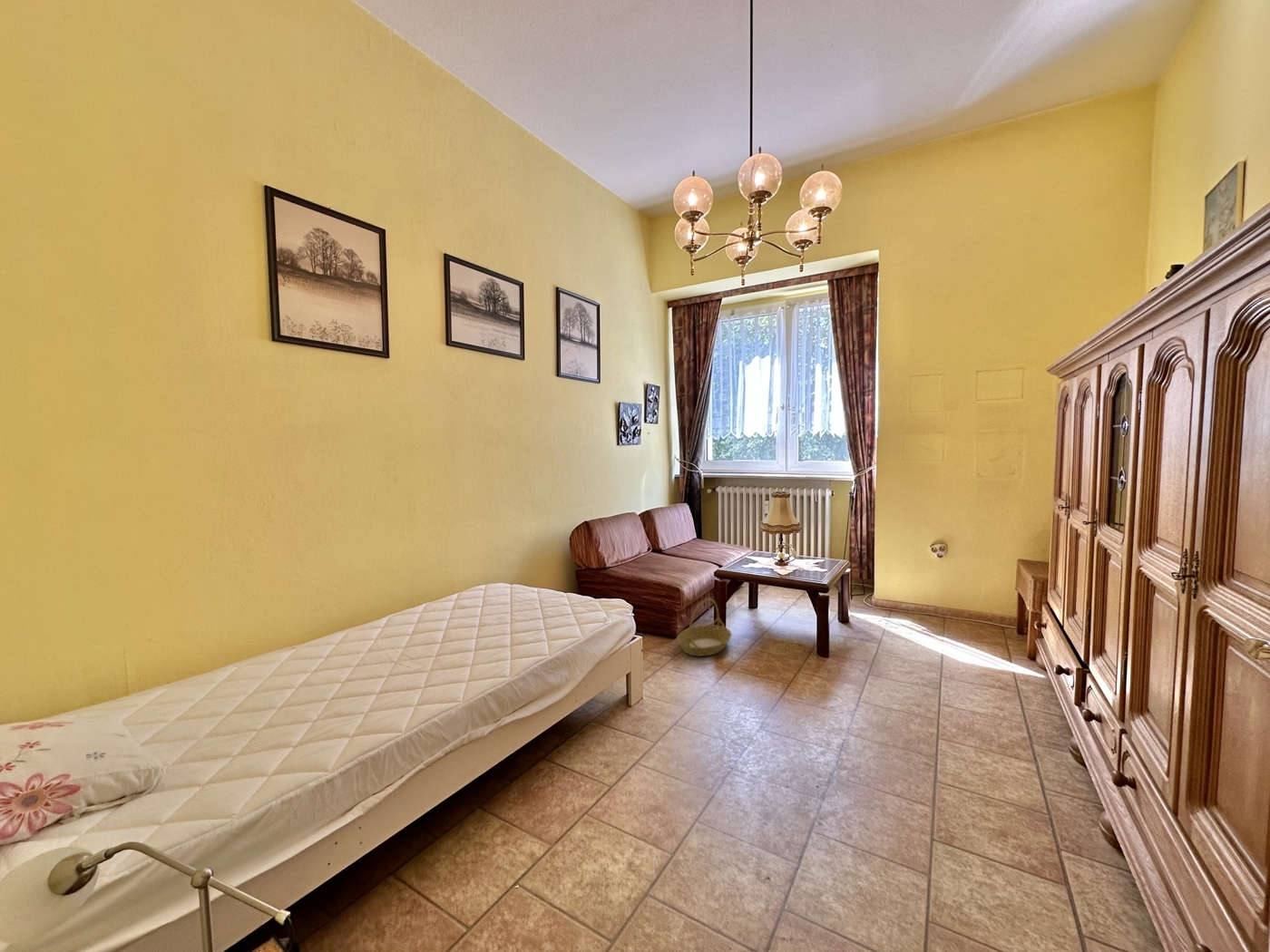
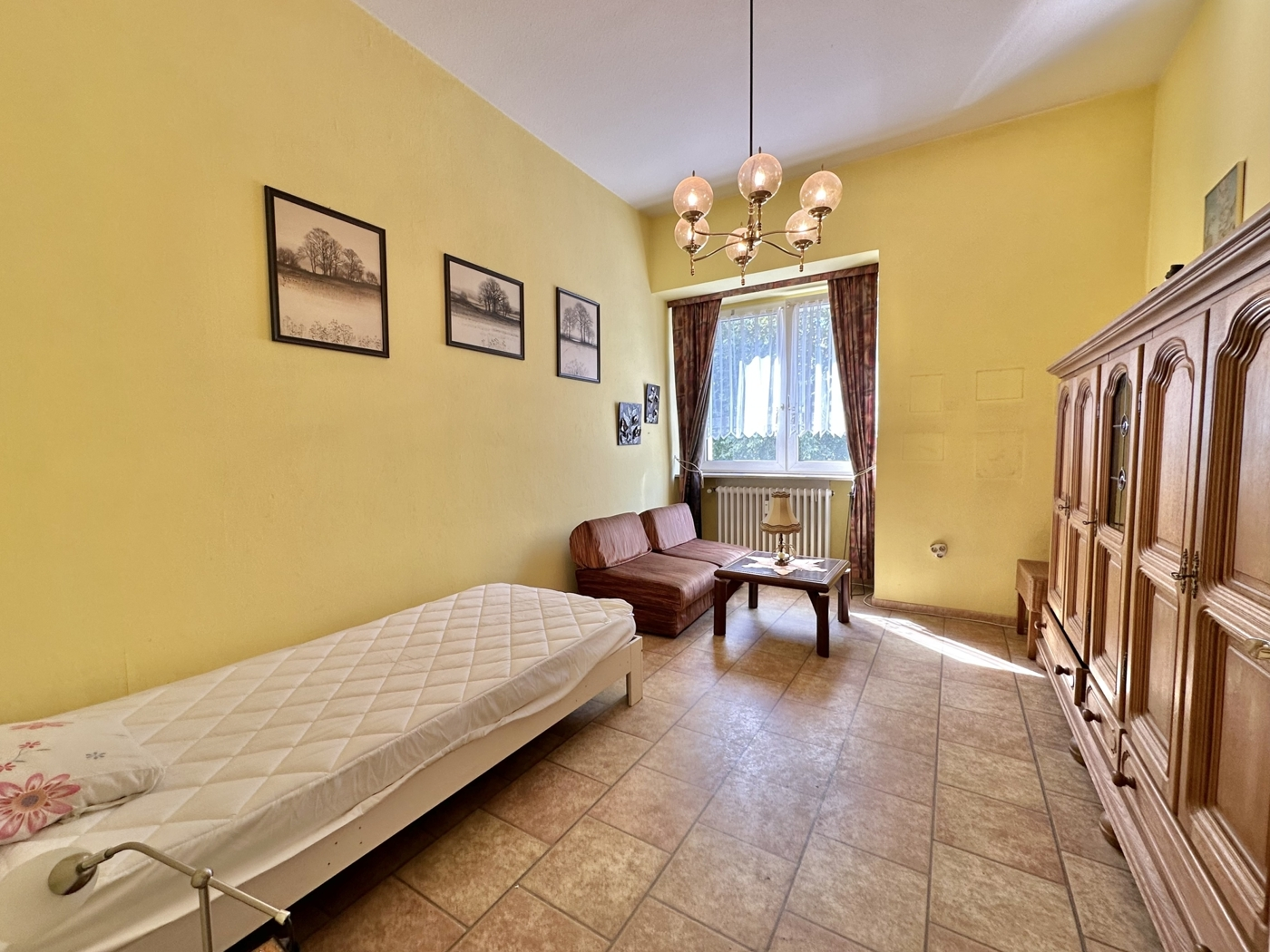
- basket (704, 625)
